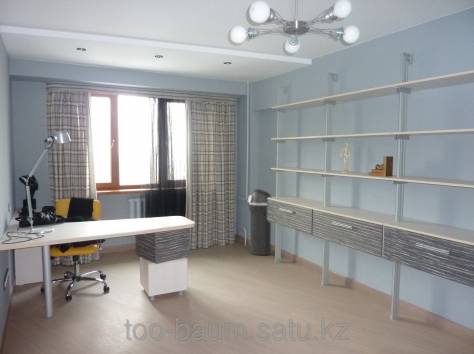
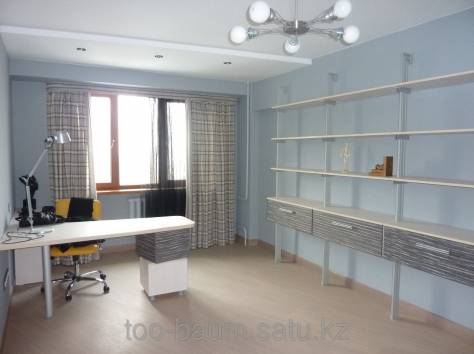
- trash can (259, 220)
